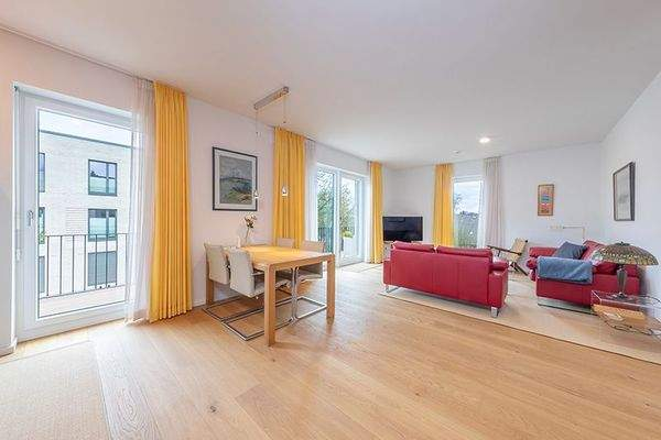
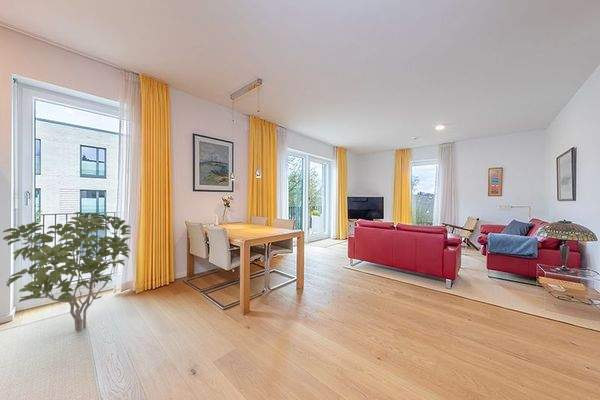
+ shrub (80, 270)
